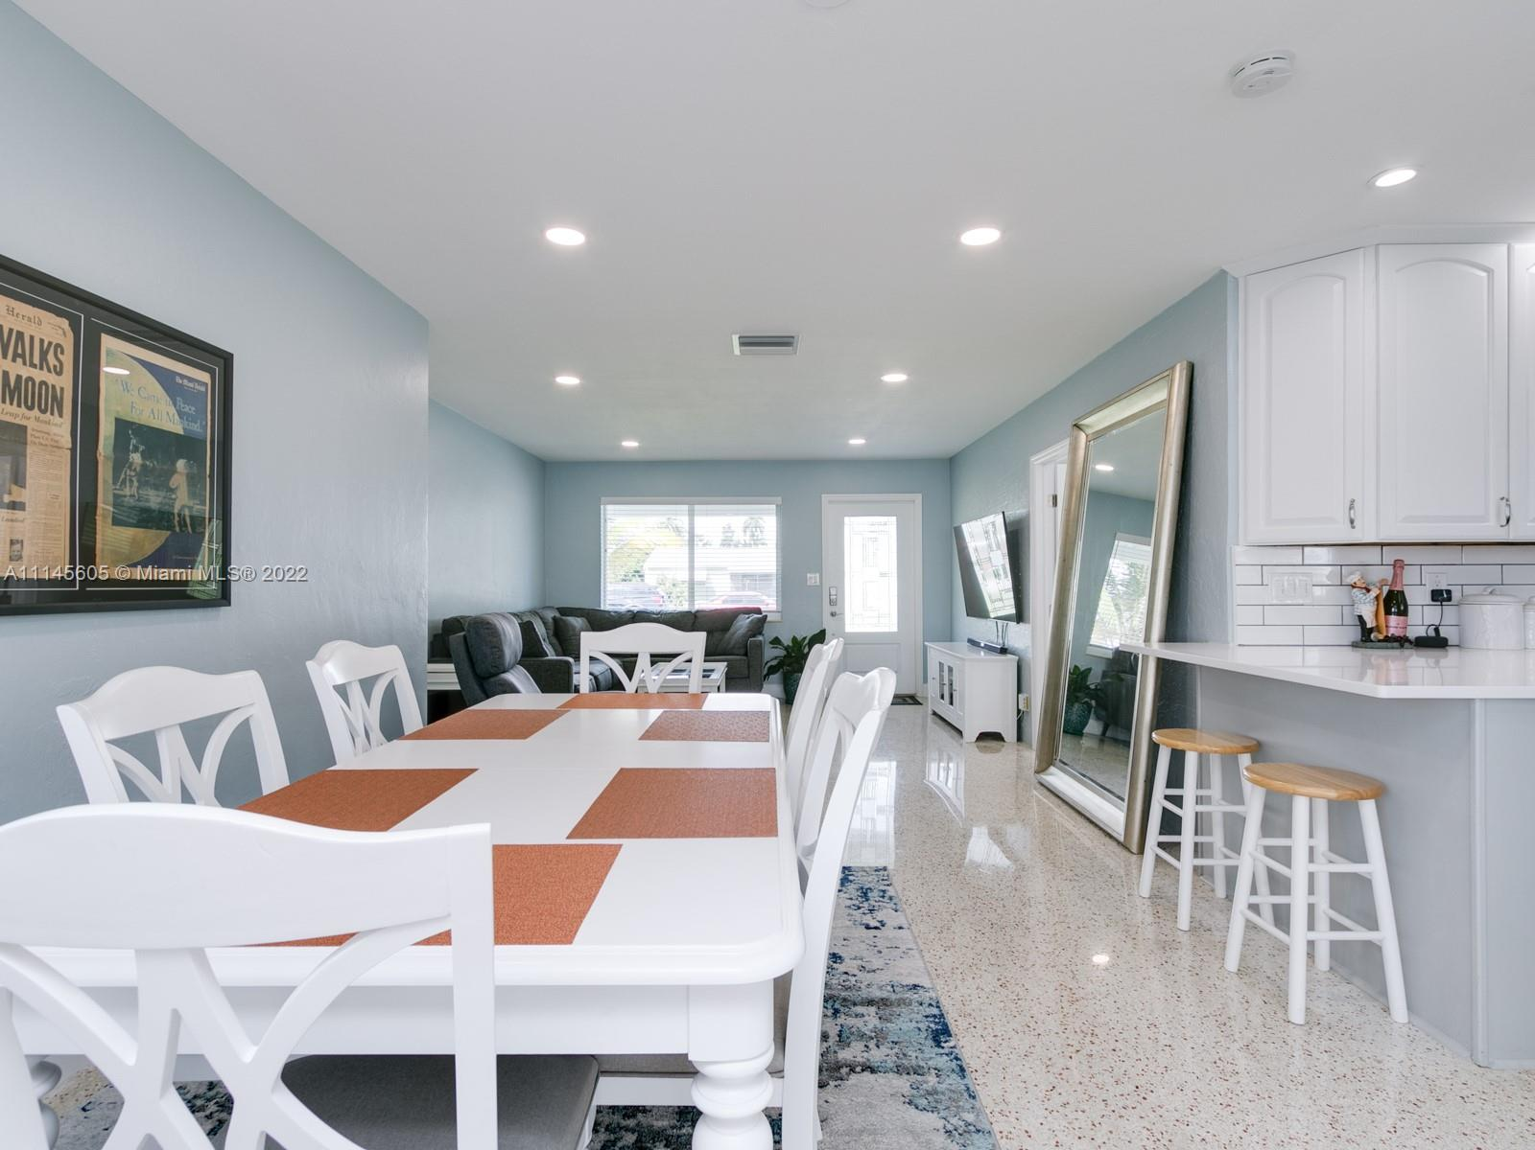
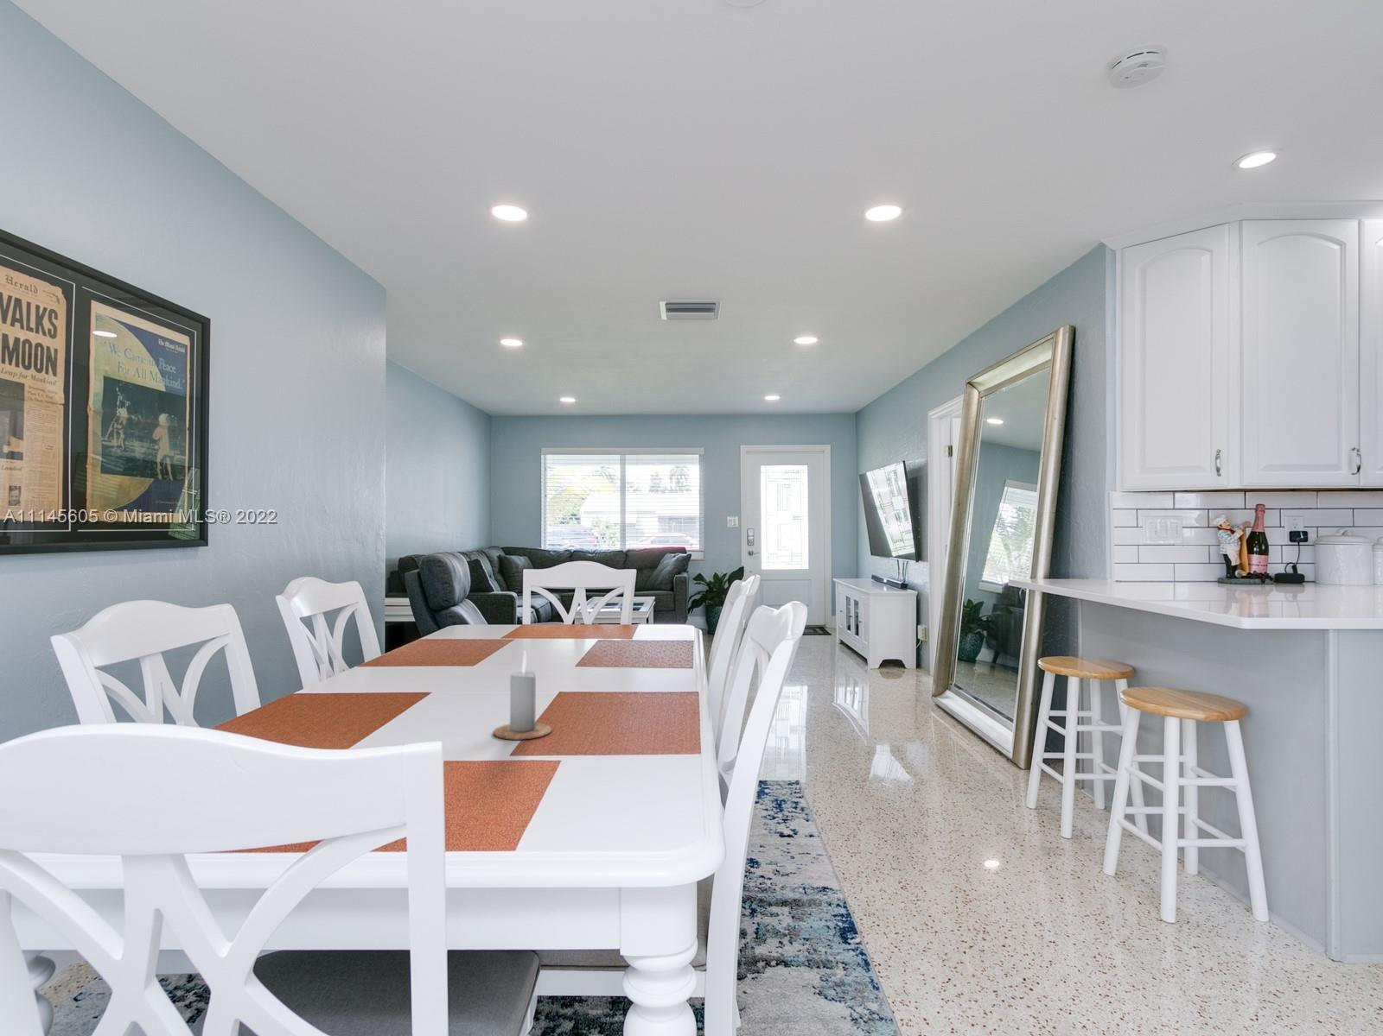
+ candle (522, 690)
